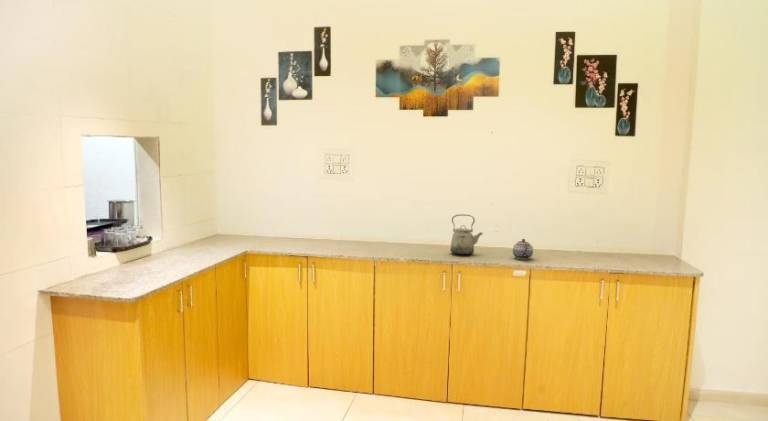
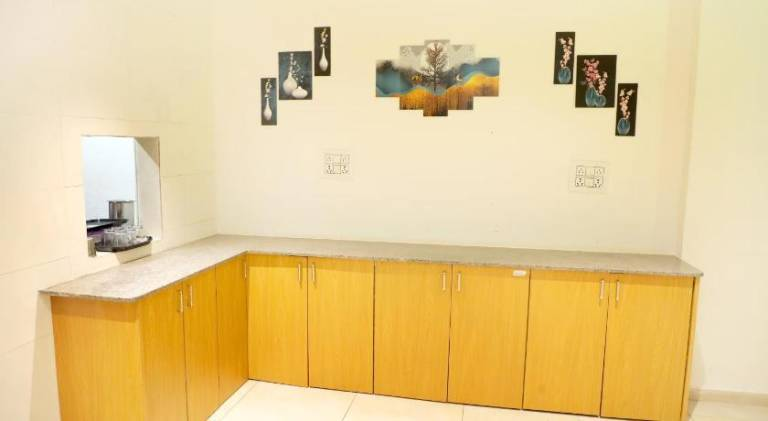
- kettle (467, 234)
- teapot (522, 248)
